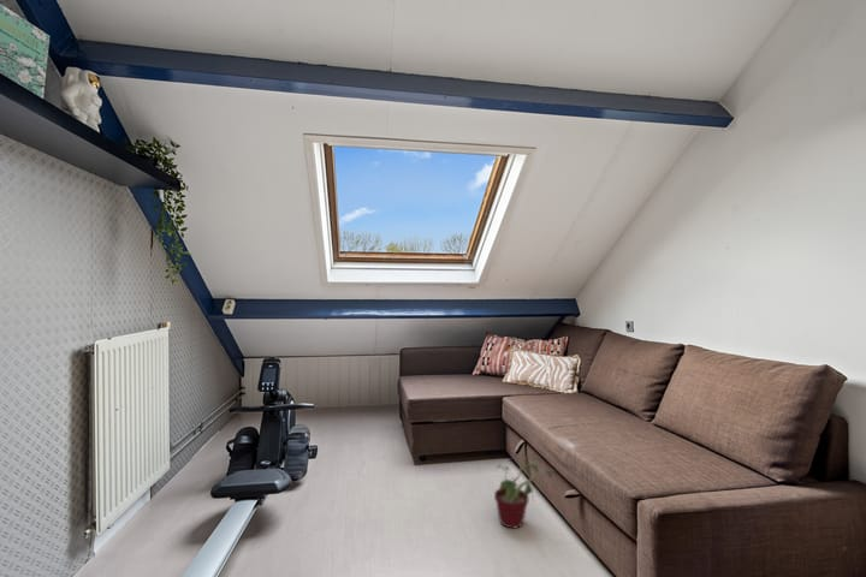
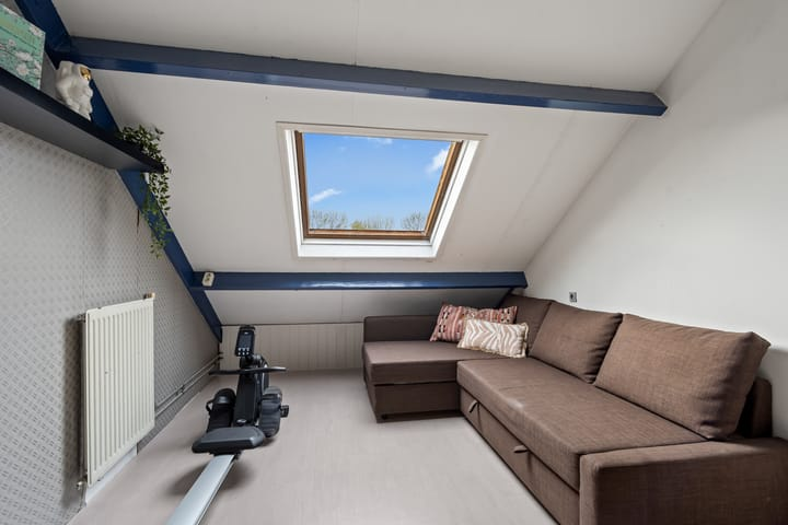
- potted plant (526, 486)
